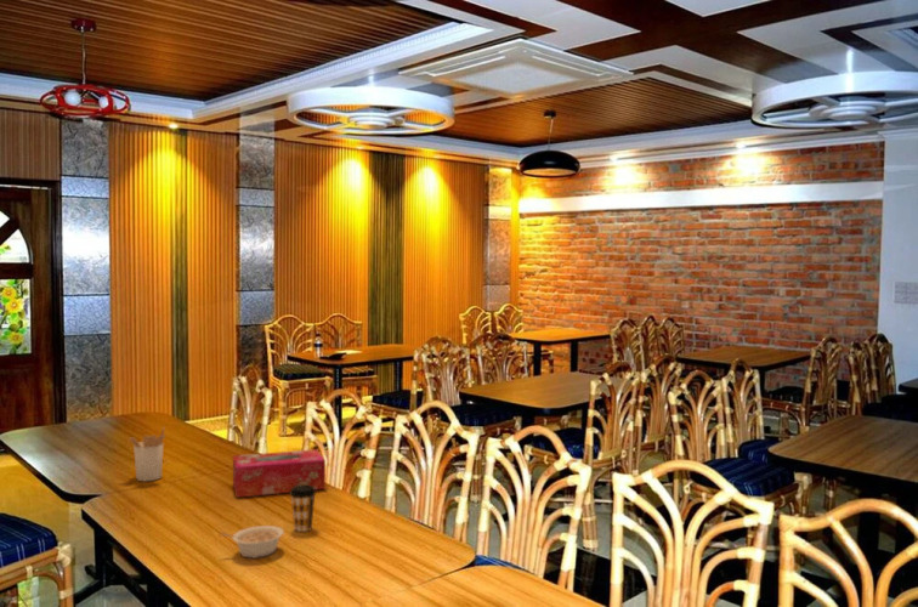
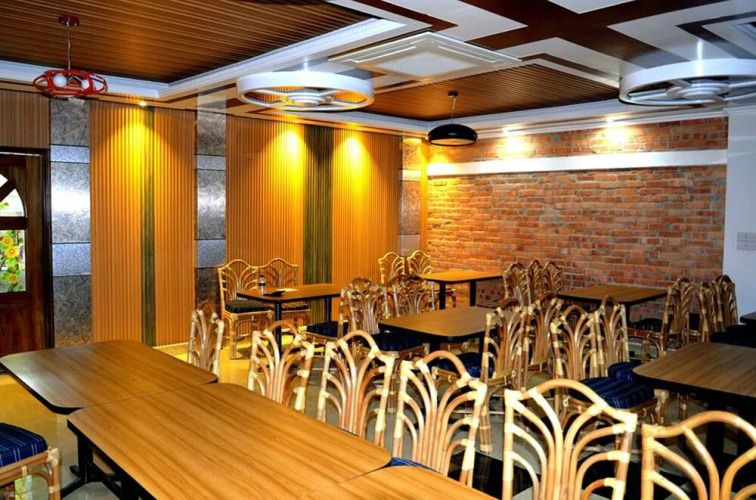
- utensil holder (151, 454)
- legume (256, 541)
- tissue box (278, 472)
- coffee cup (302, 507)
